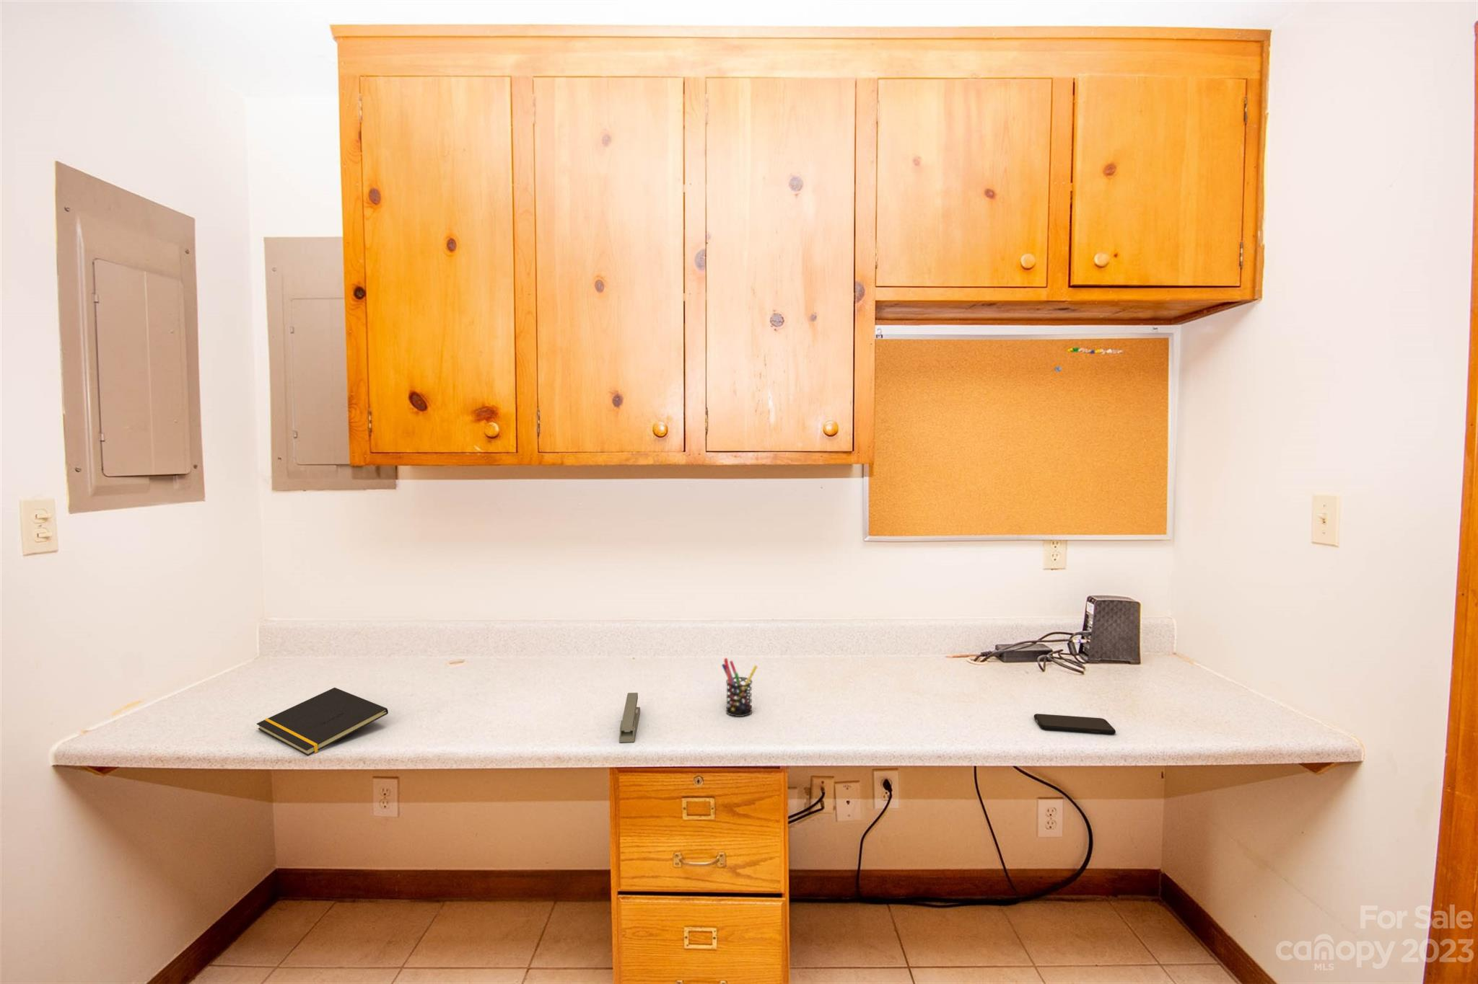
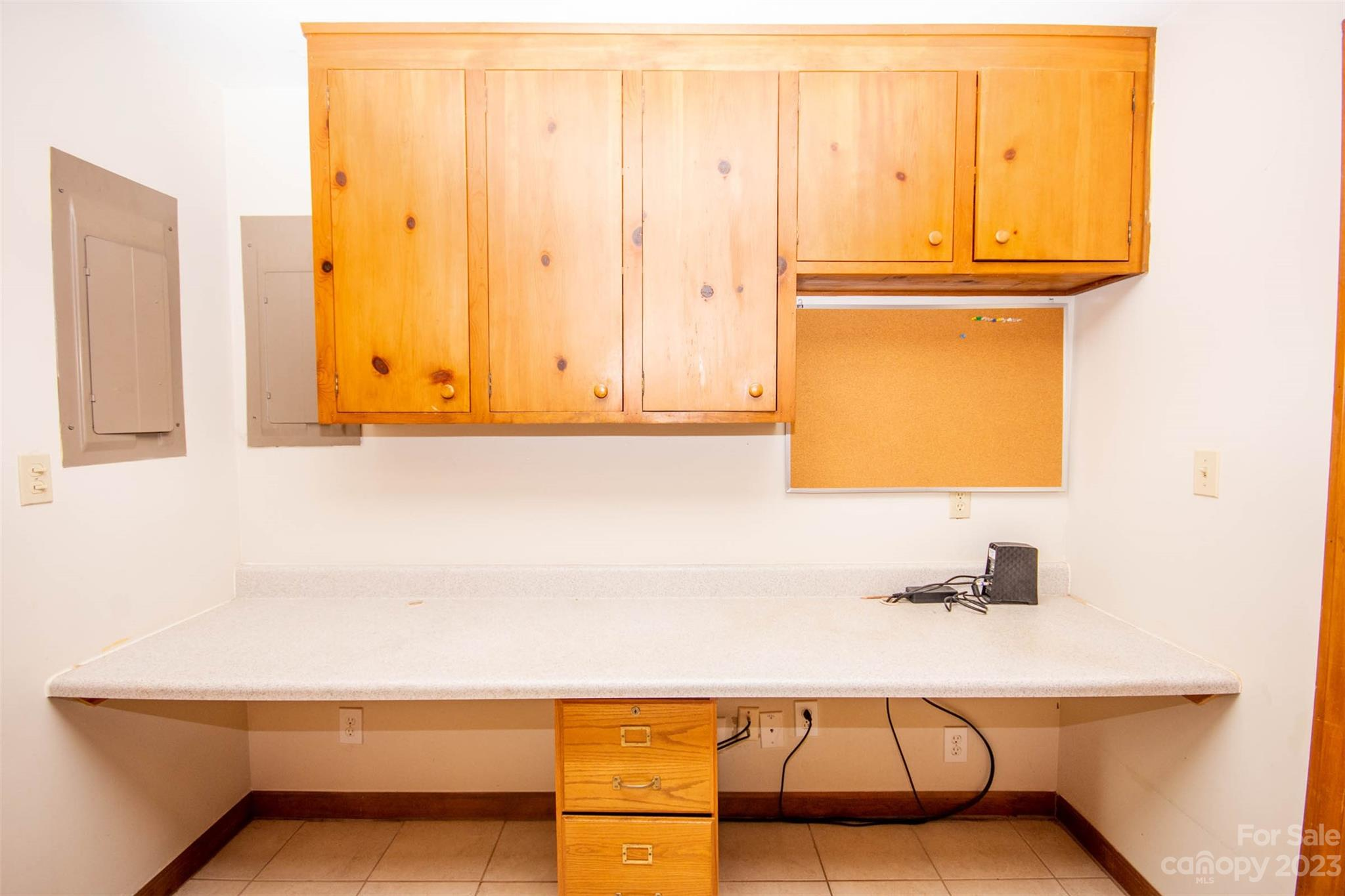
- notepad (323, 718)
- smartphone (1074, 723)
- stapler (630, 715)
- pen holder (737, 685)
